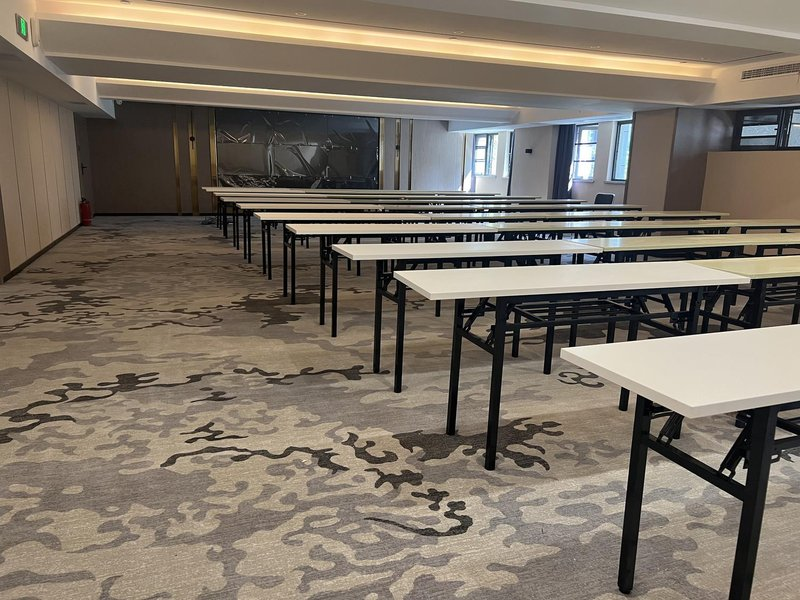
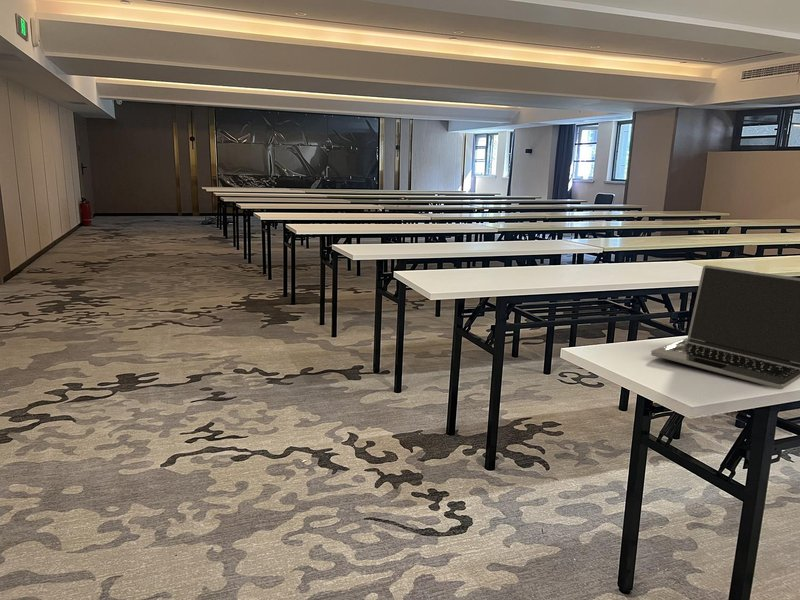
+ laptop (738, 320)
